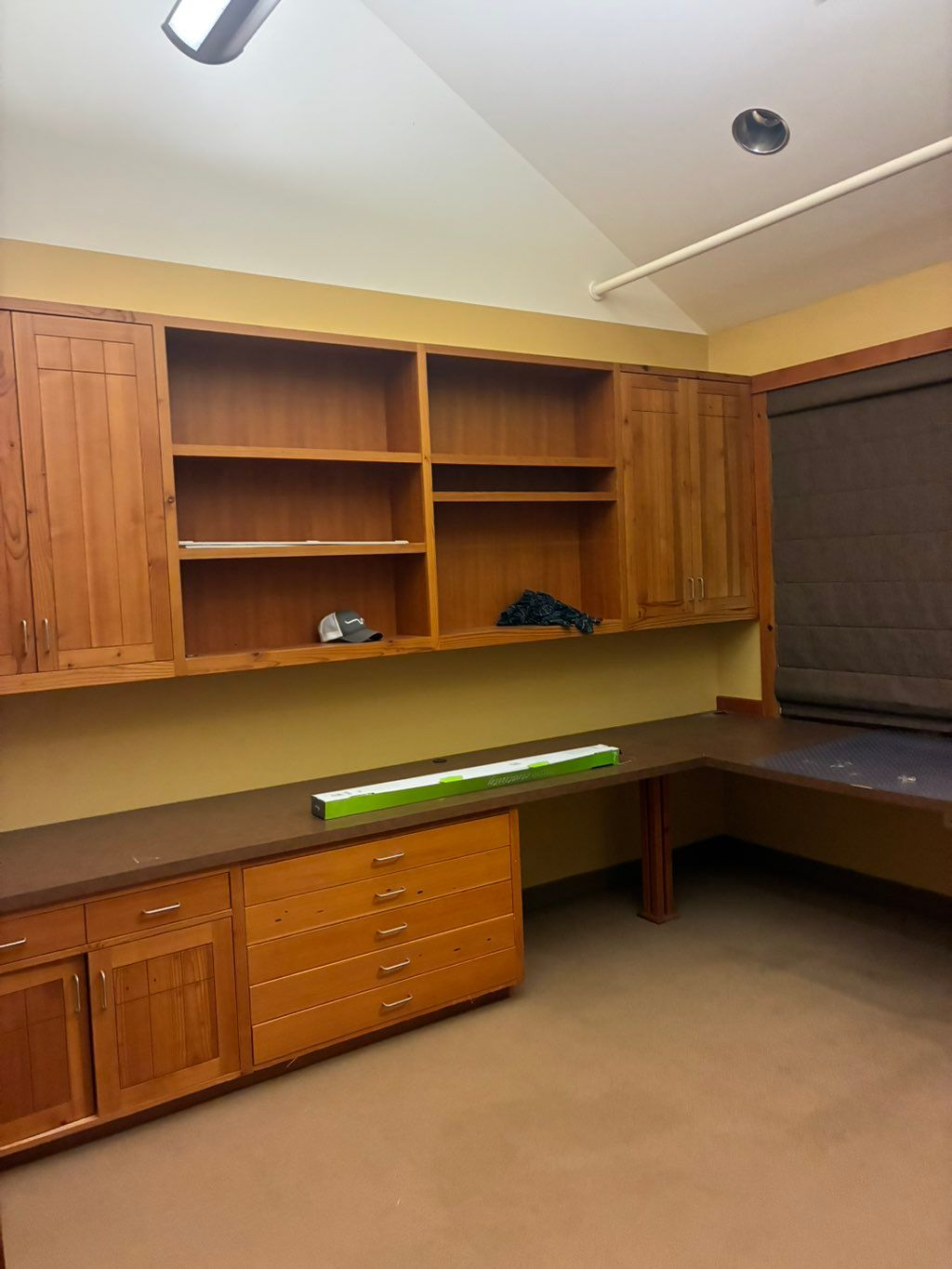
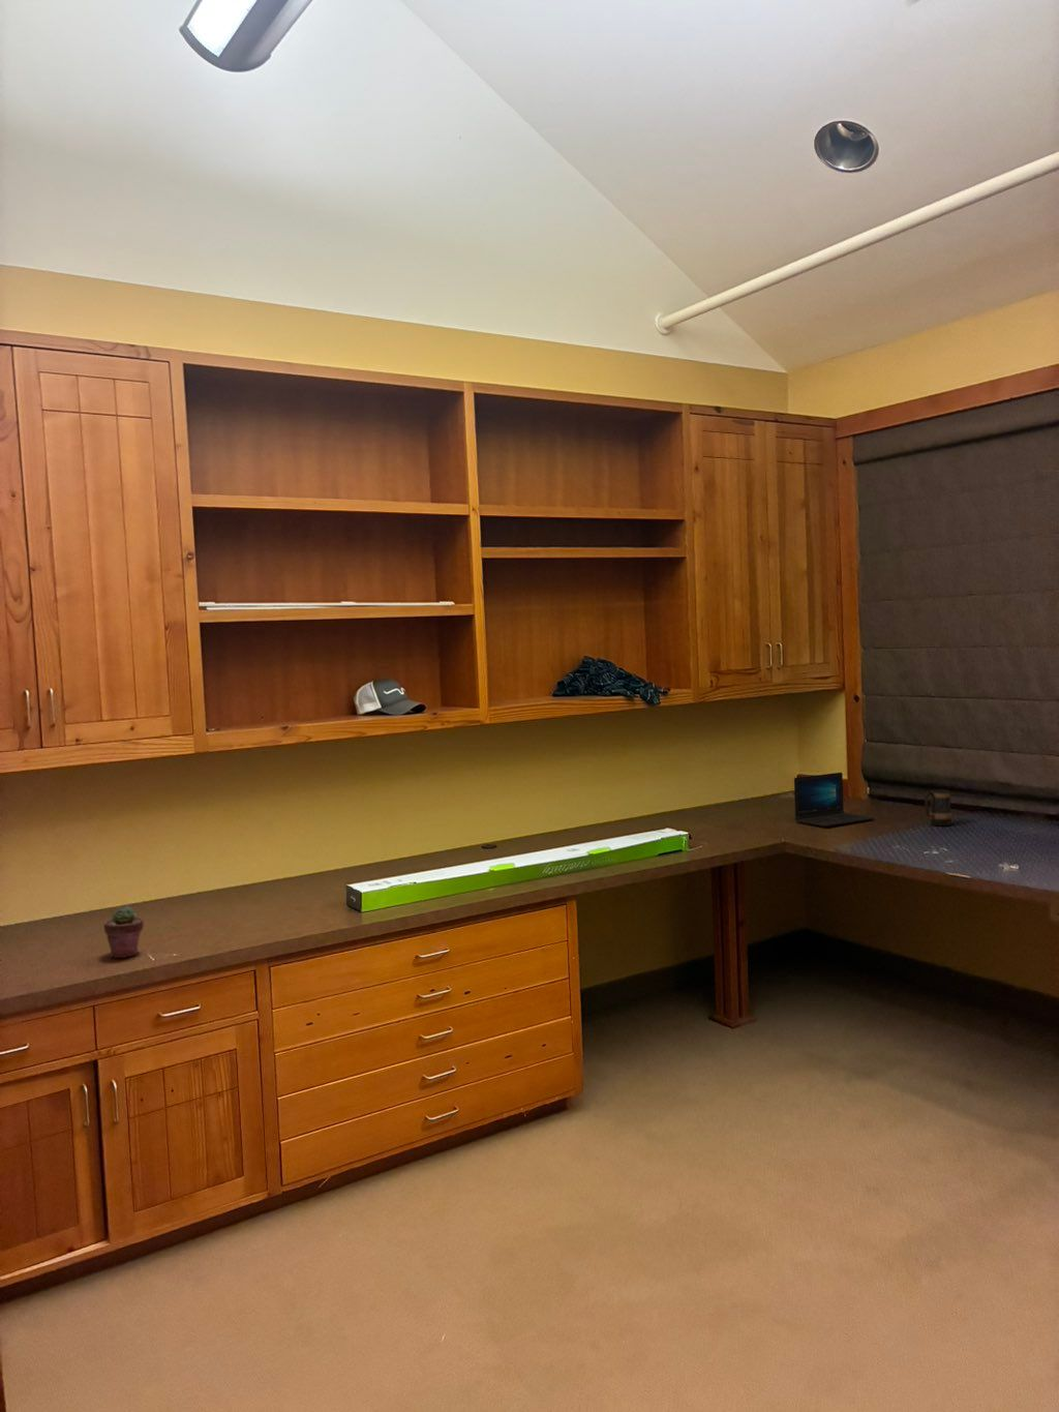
+ potted succulent (123, 930)
+ laptop (832, 799)
+ mug (936, 807)
